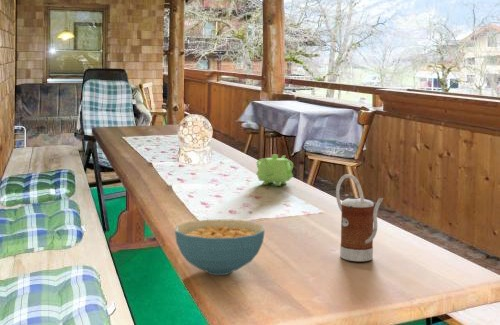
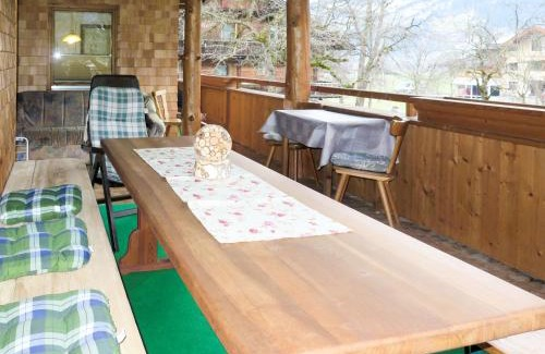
- kettle (357, 216)
- cereal bowl (219, 249)
- teapot (274, 169)
